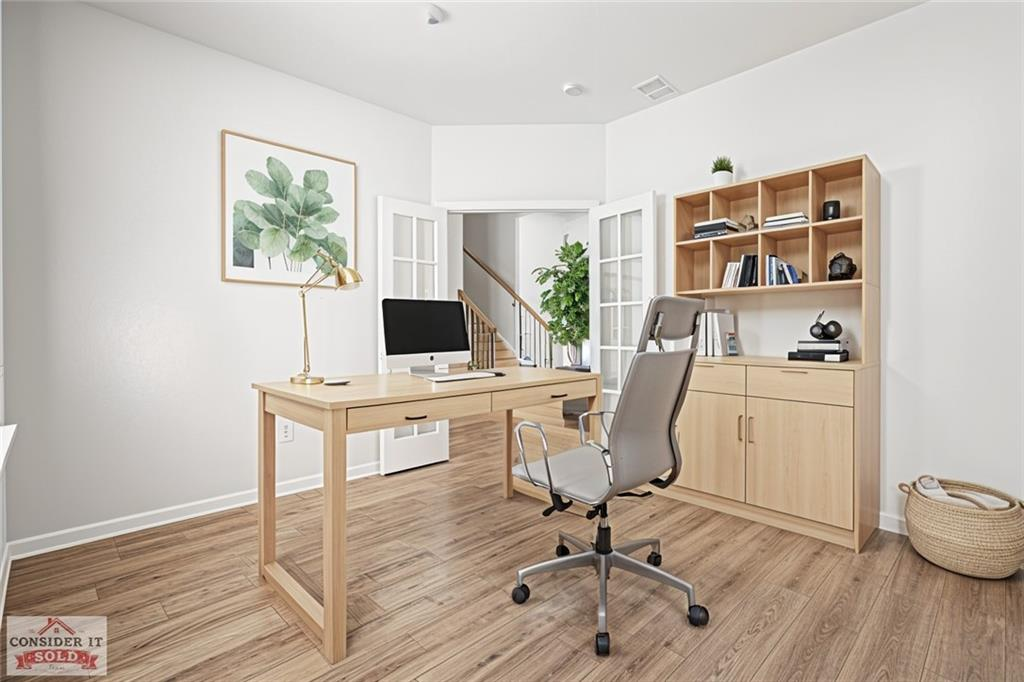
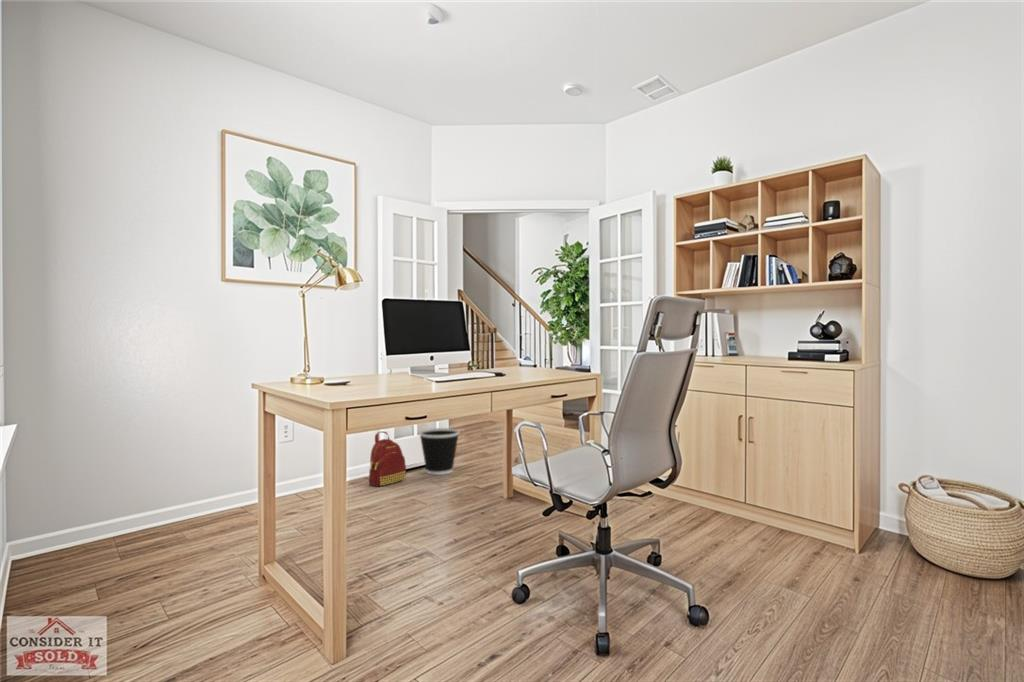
+ wastebasket (439, 451)
+ backpack (386, 457)
